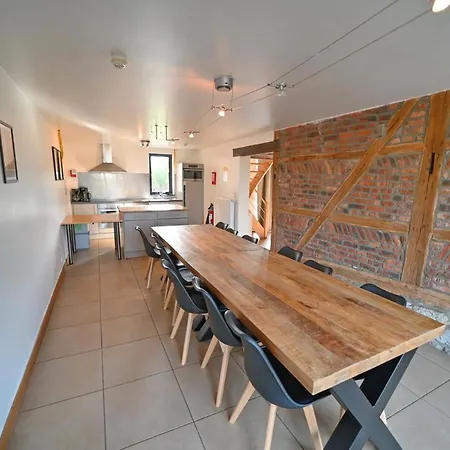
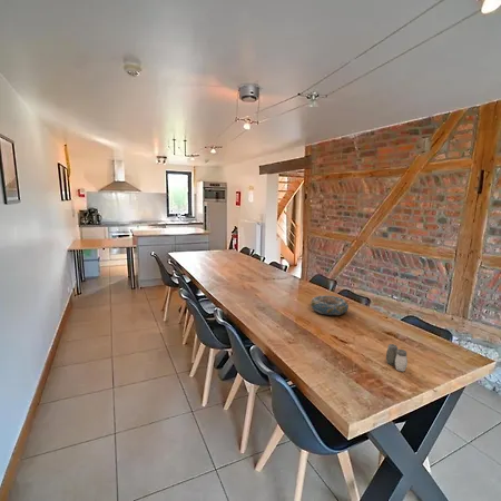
+ salt and pepper shaker (396, 356)
+ decorative bowl (328, 304)
